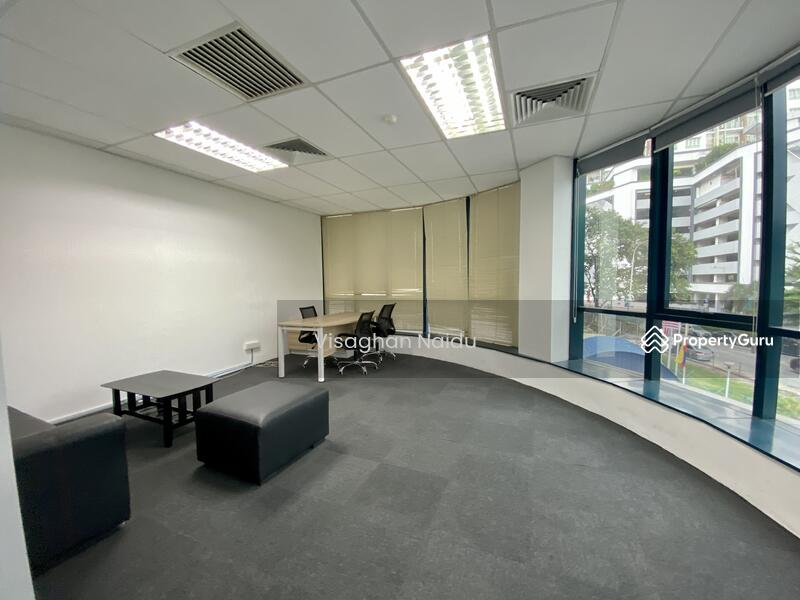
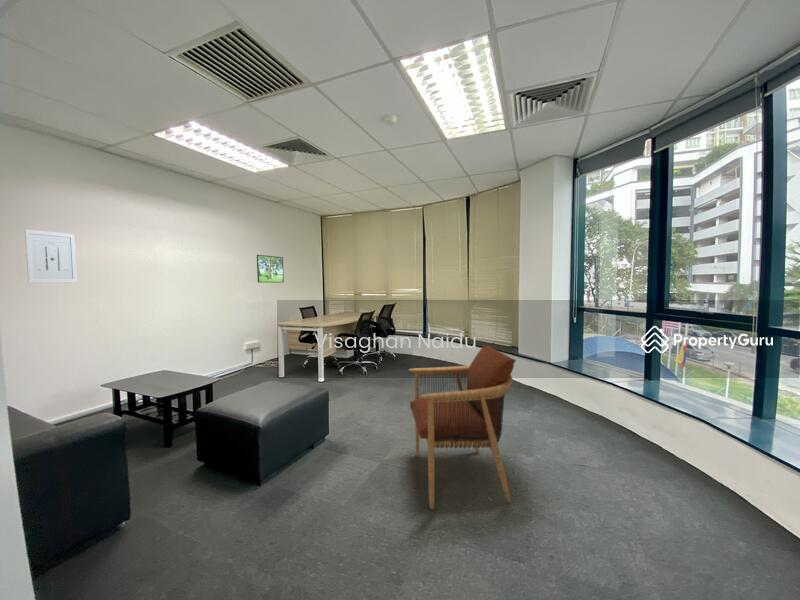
+ wall art (52, 257)
+ armchair (461, 415)
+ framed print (270, 269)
